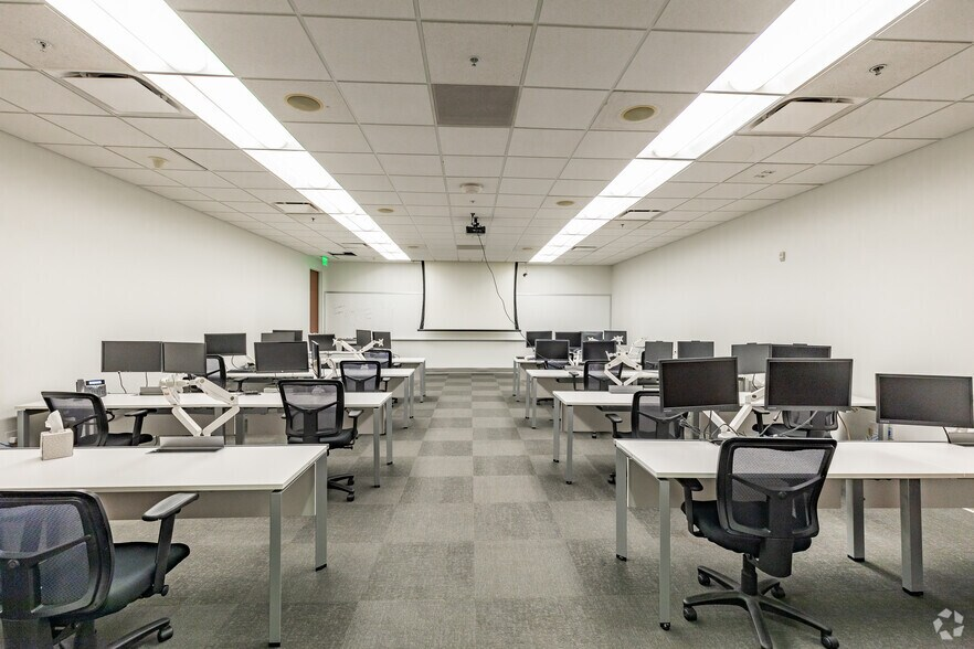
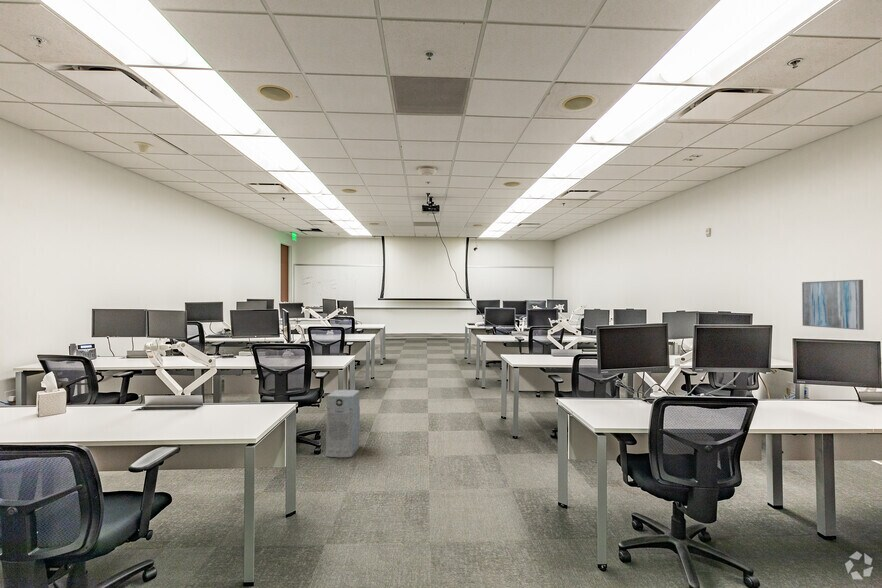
+ wall art (830, 304)
+ air purifier (343, 422)
